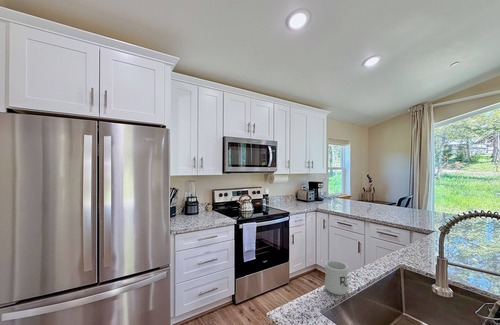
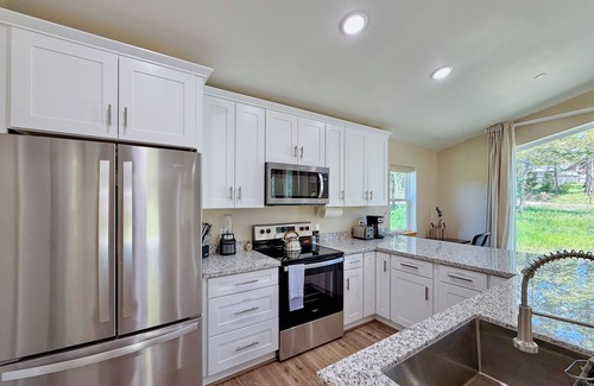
- mug (338, 275)
